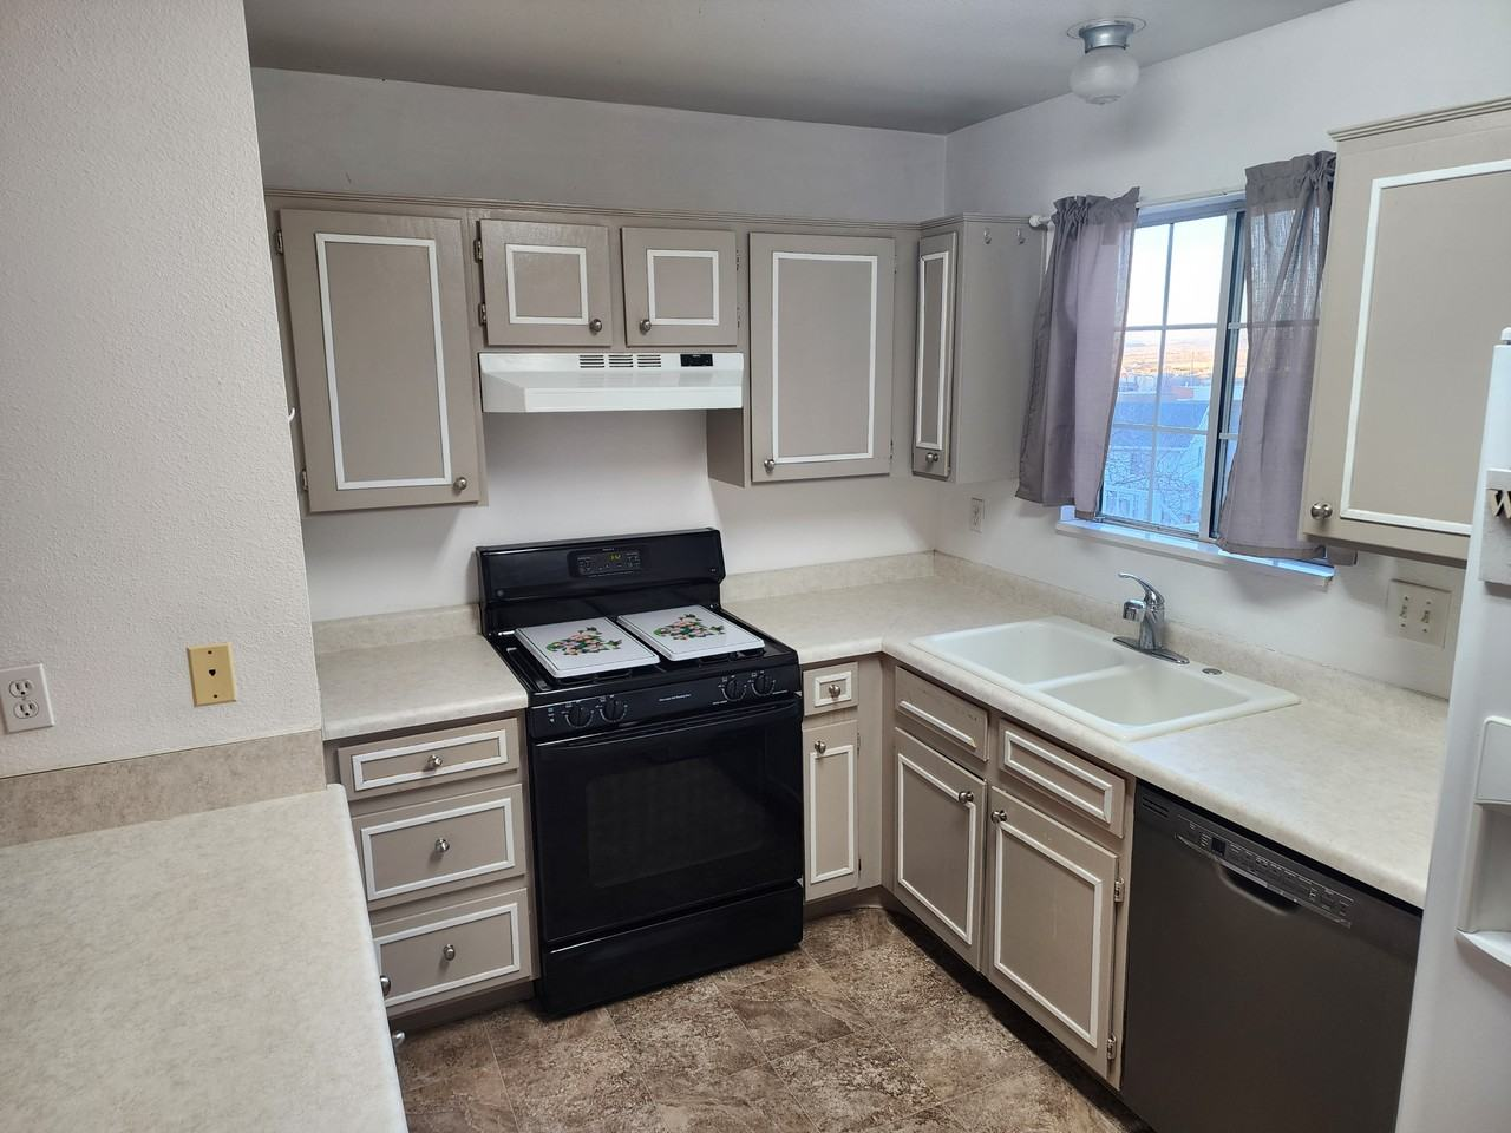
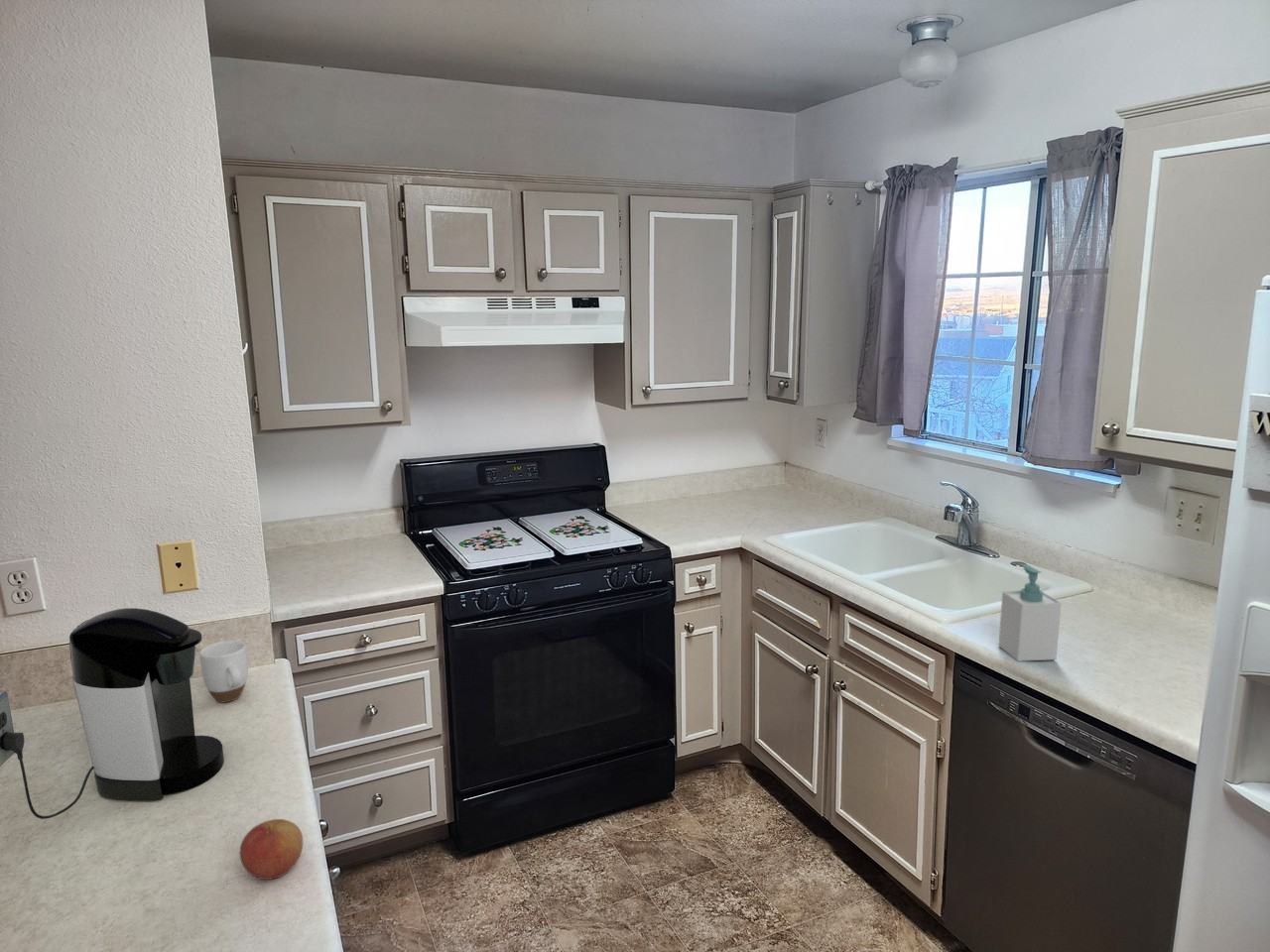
+ soap bottle (1030, 611)
+ coffee maker (127, 710)
+ apple (271, 845)
+ mug (228, 675)
